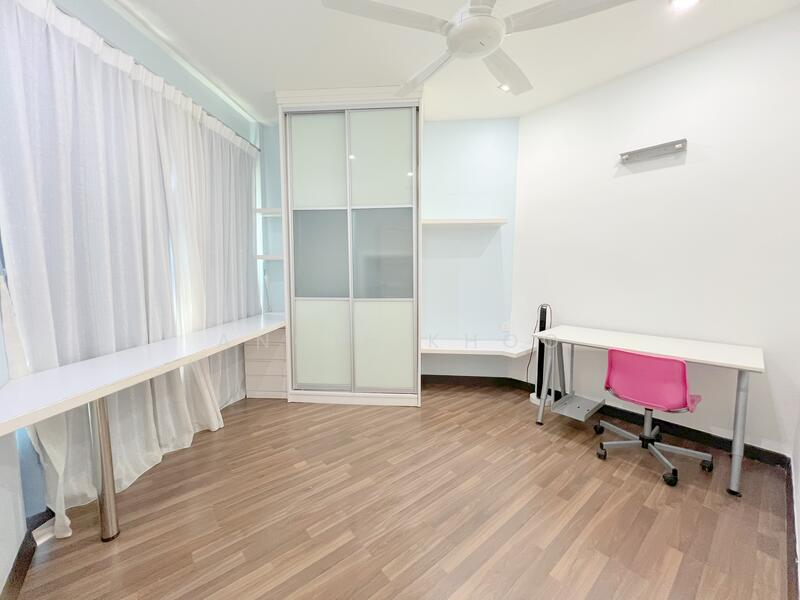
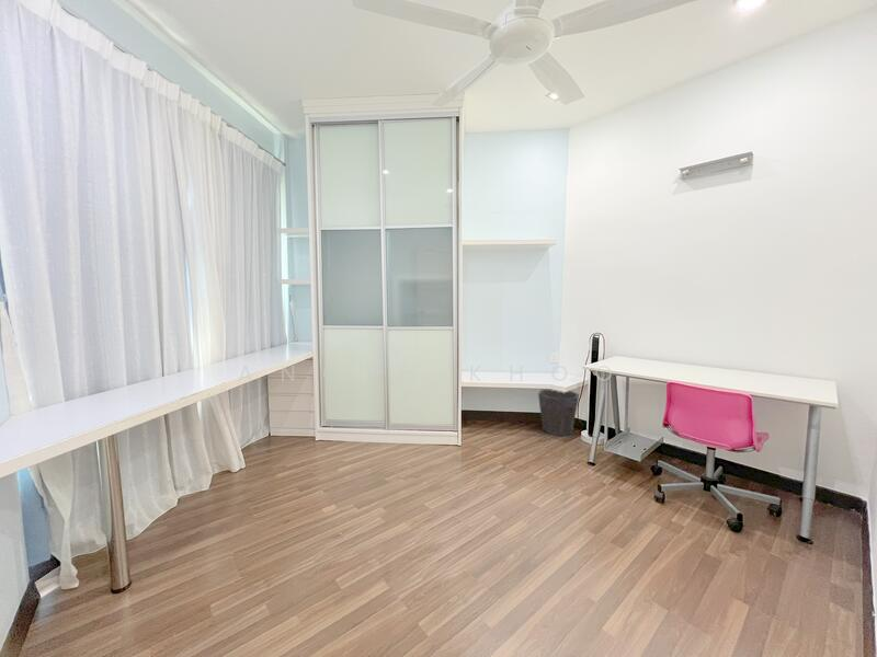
+ waste bin (558, 412)
